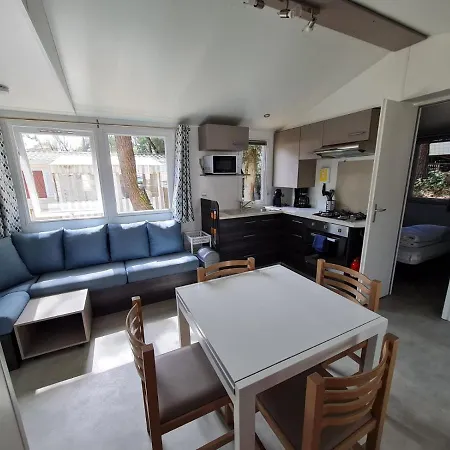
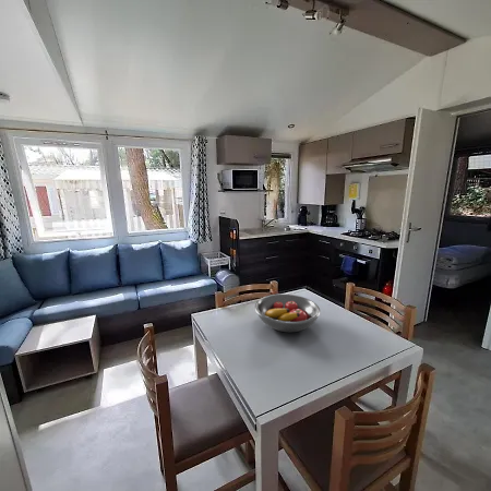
+ fruit bowl (286, 312)
